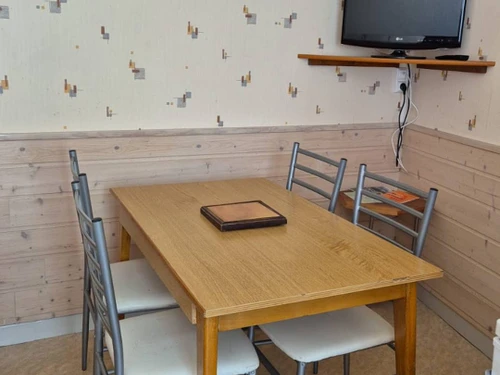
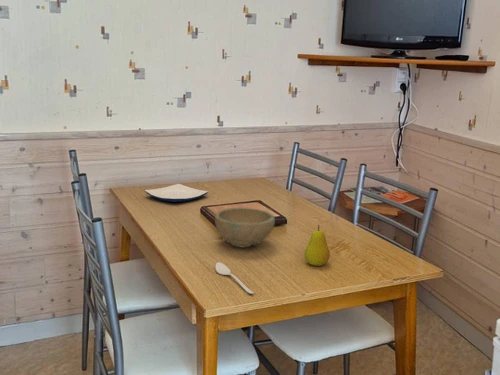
+ bowl (244, 230)
+ plate (176, 194)
+ spoon (234, 277)
+ fruit (317, 244)
